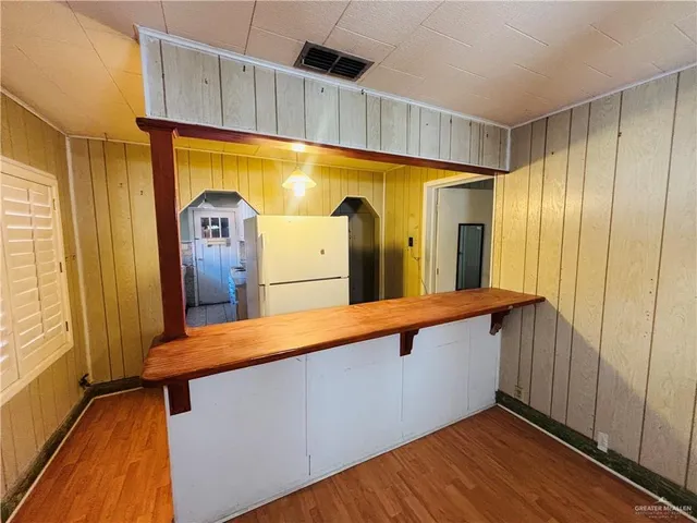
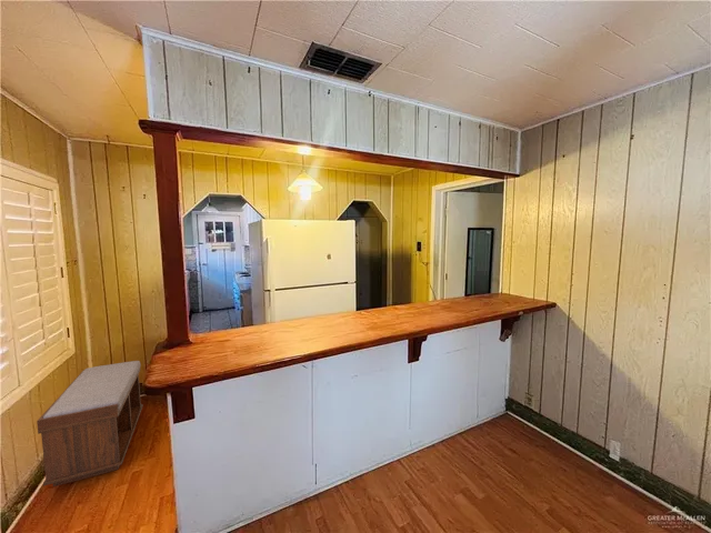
+ bench (101, 413)
